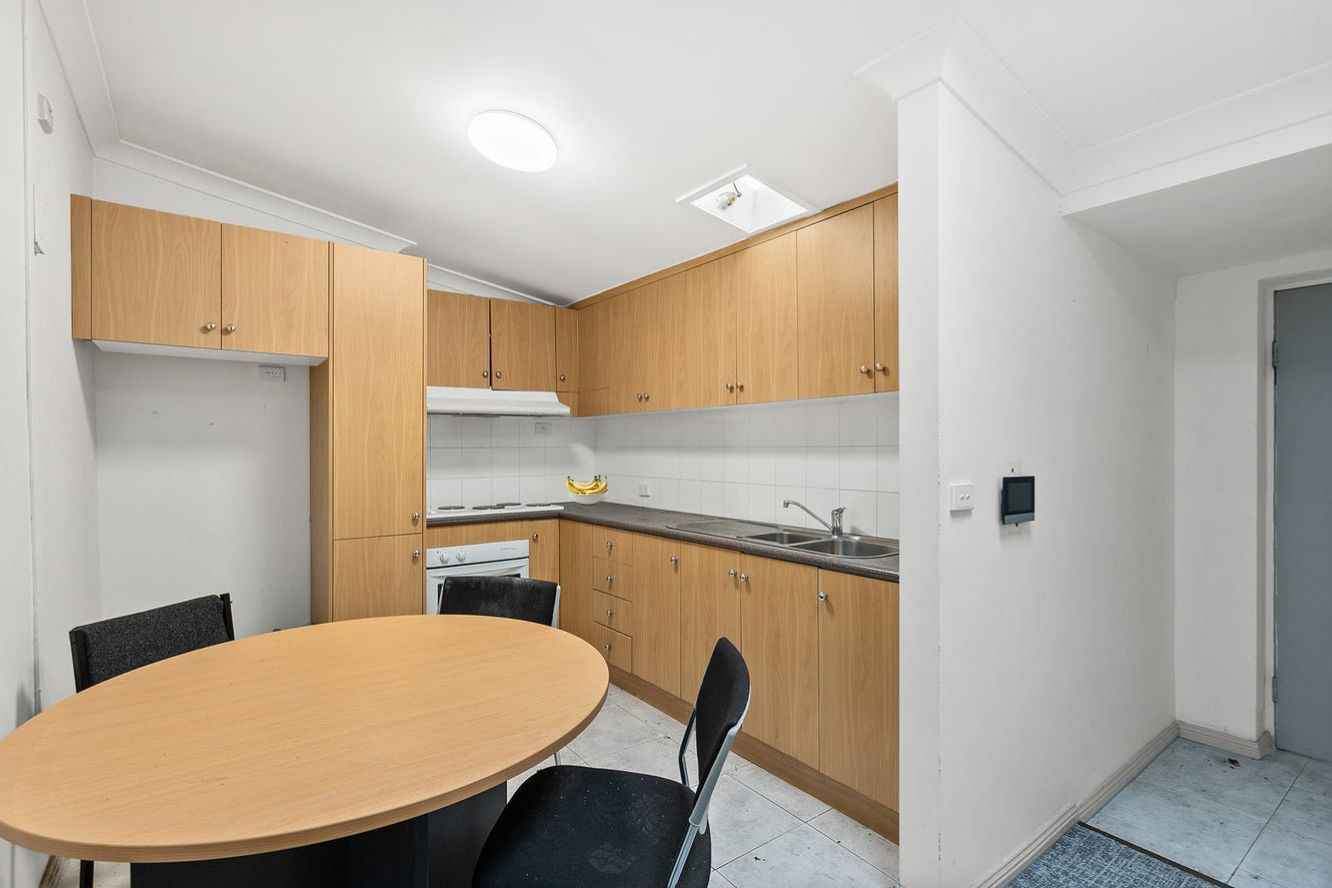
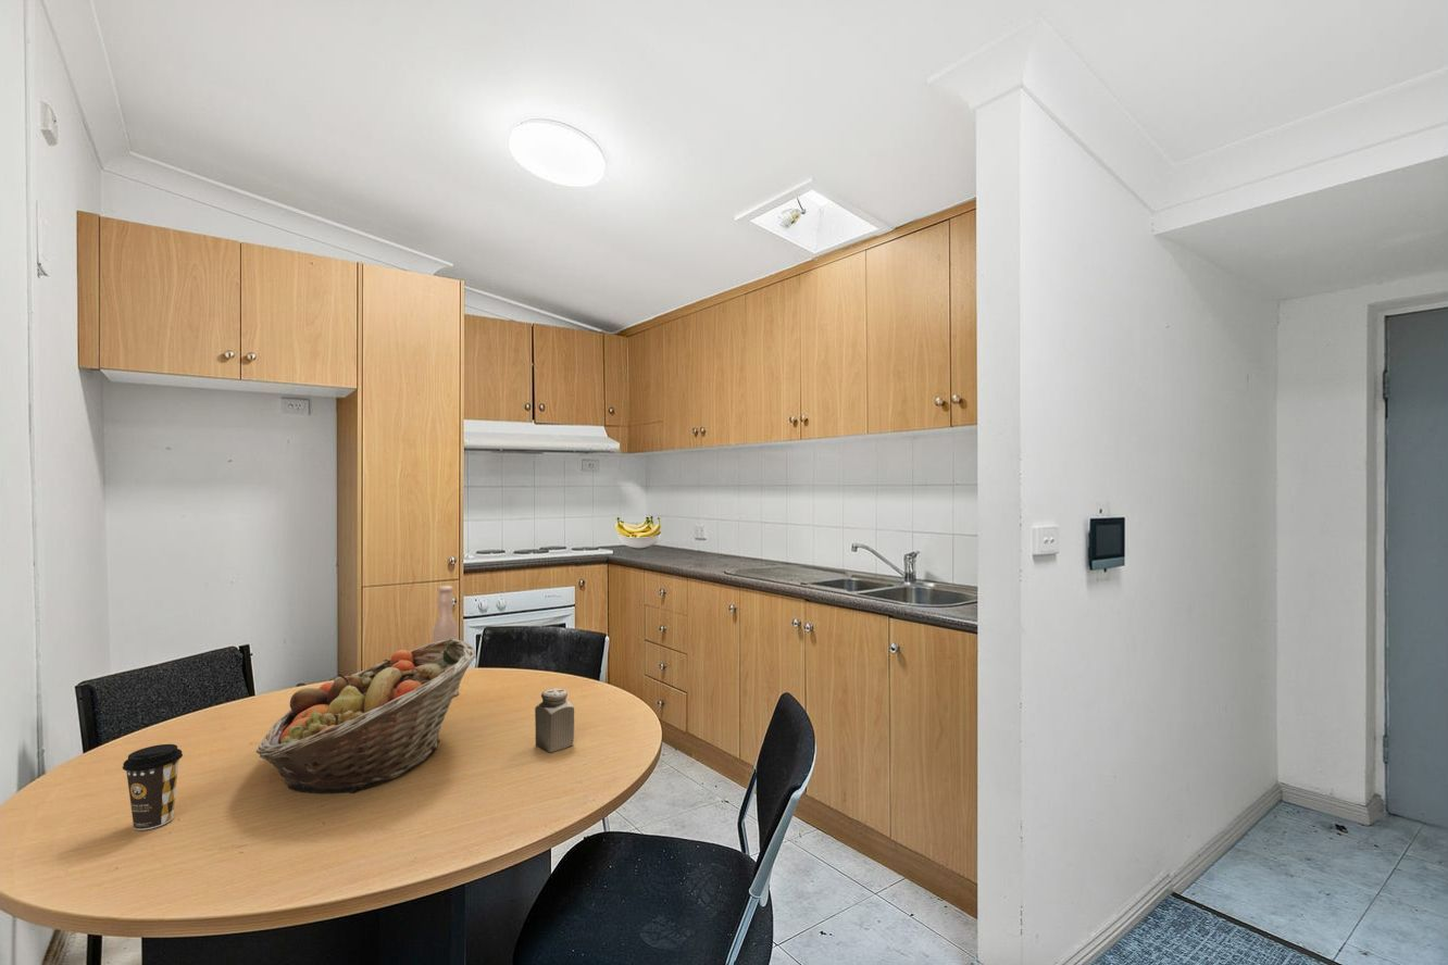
+ fruit basket (376, 706)
+ salt shaker (554, 717)
+ bottle (446, 639)
+ coffee cup (153, 786)
